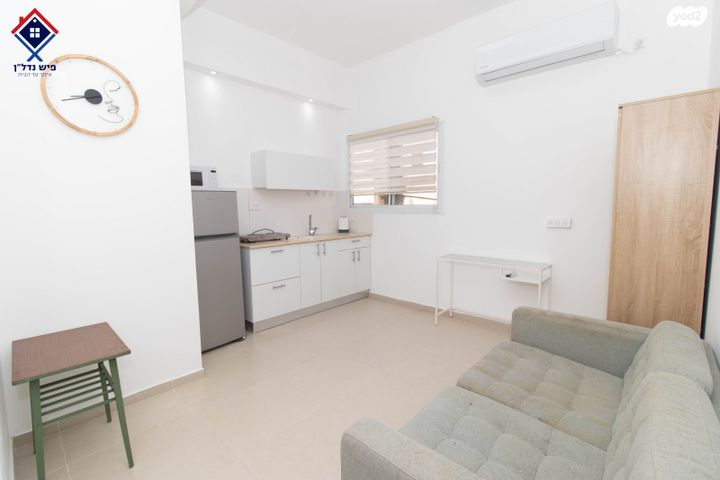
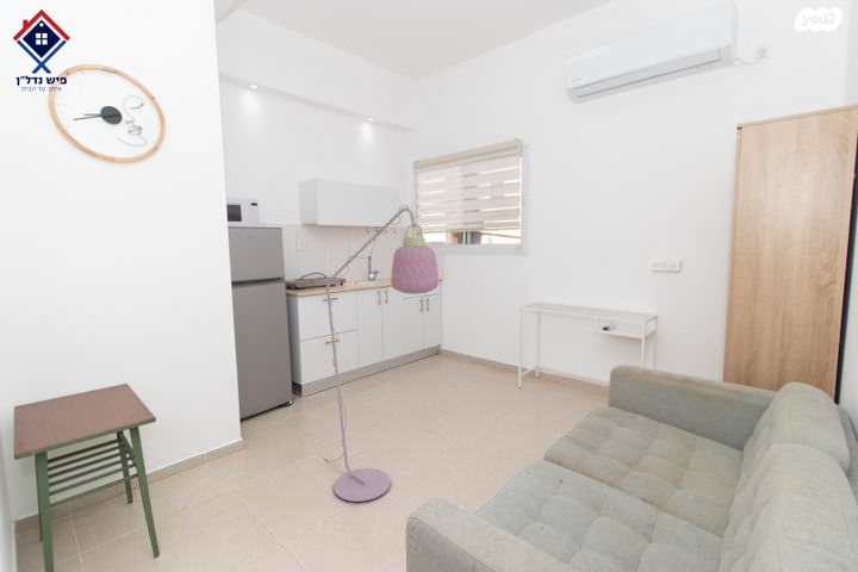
+ floor lamp (336, 347)
